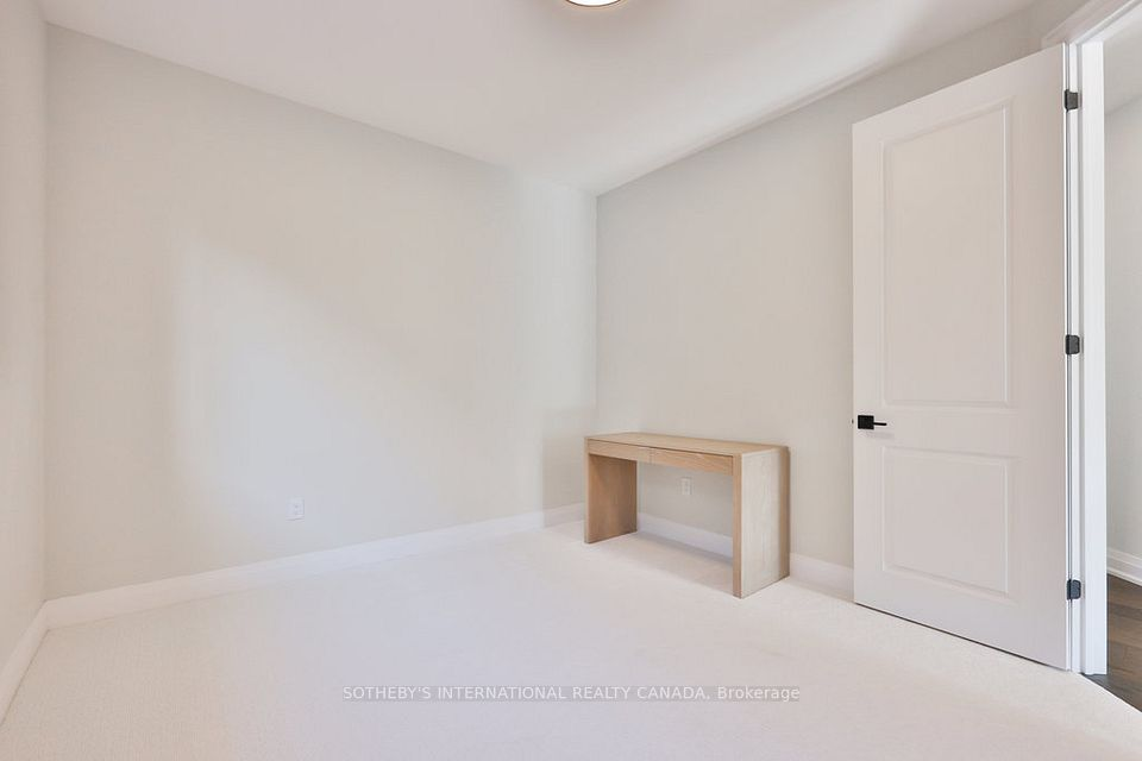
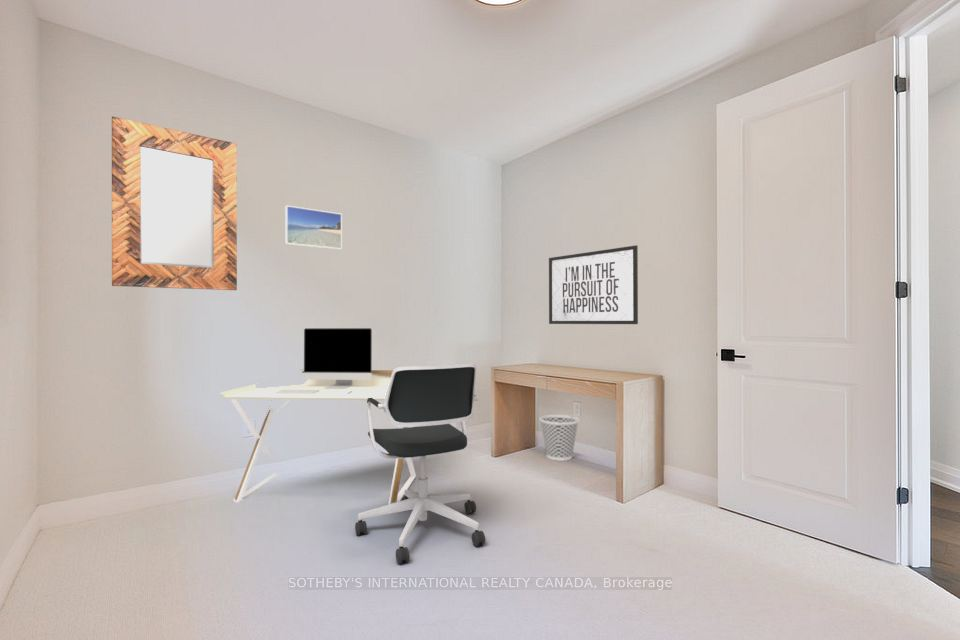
+ desk (332, 399)
+ wastebasket (559, 437)
+ mirror (589, 288)
+ office chair (422, 444)
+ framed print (314, 228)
+ home mirror (178, 209)
